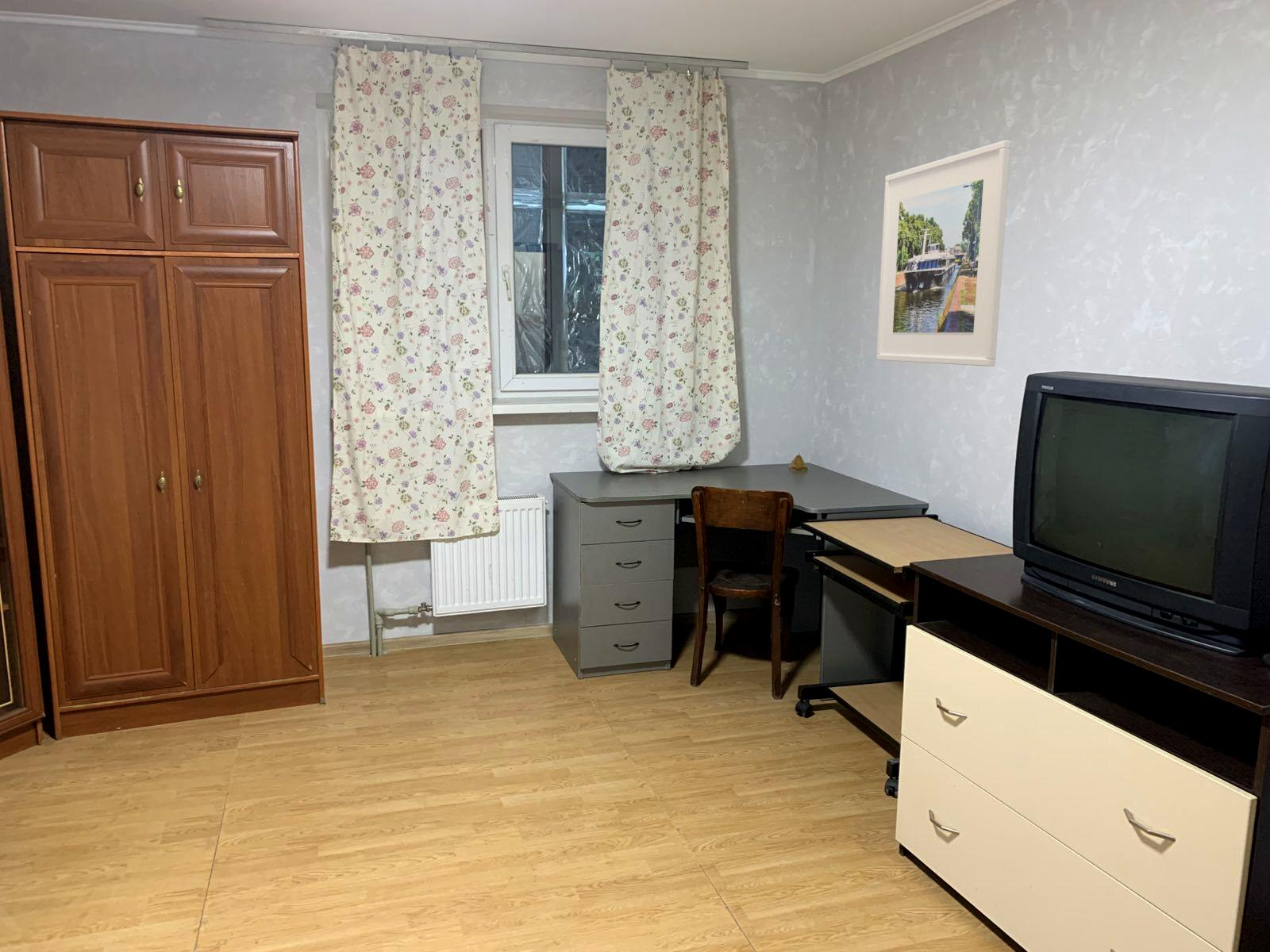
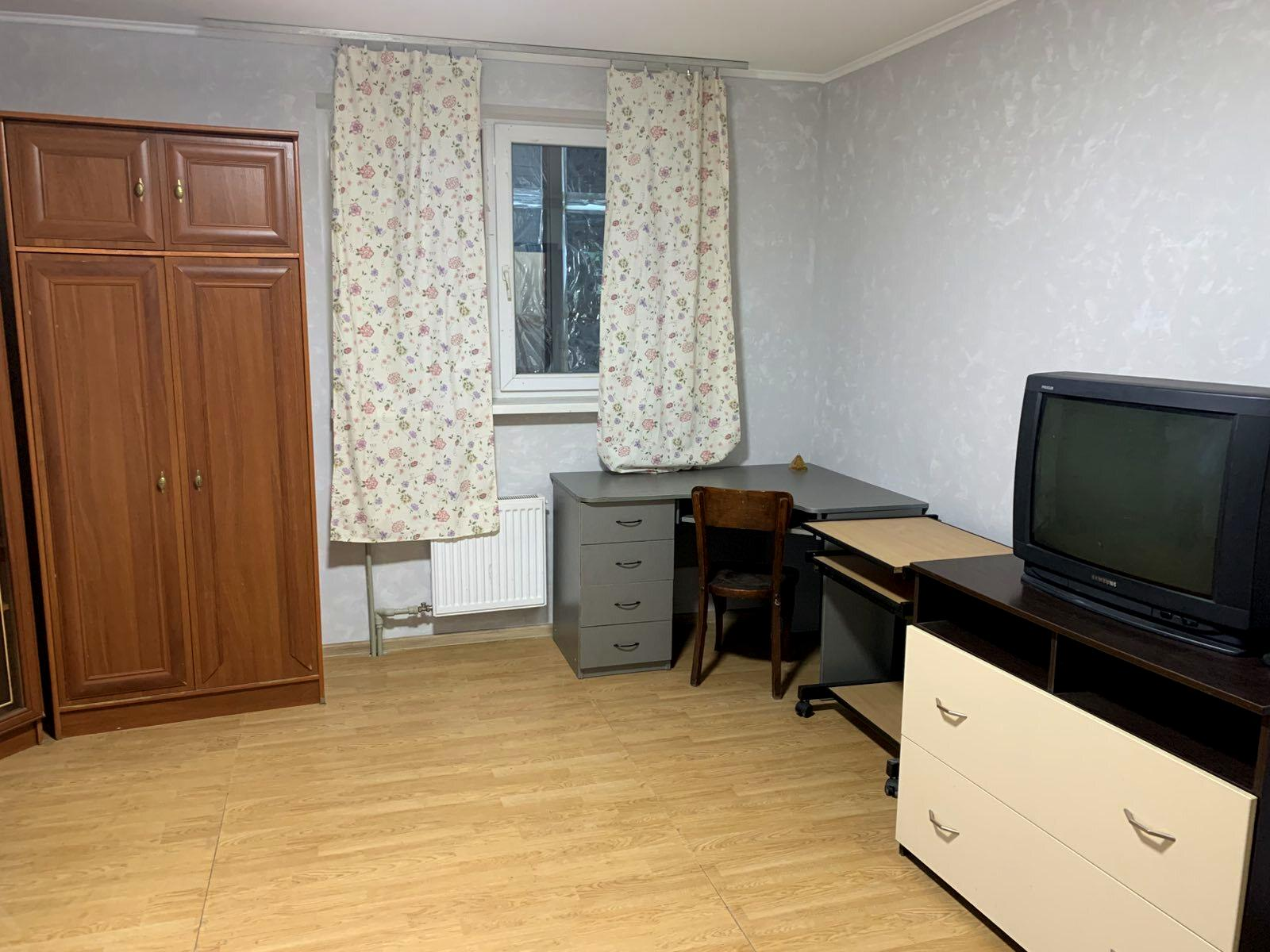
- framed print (935, 263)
